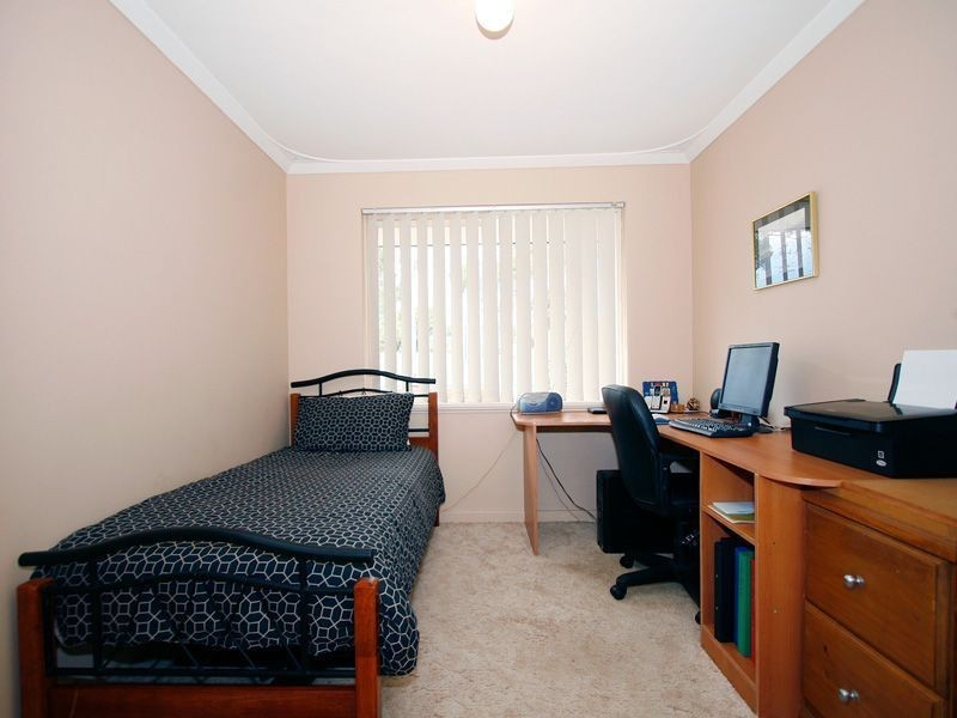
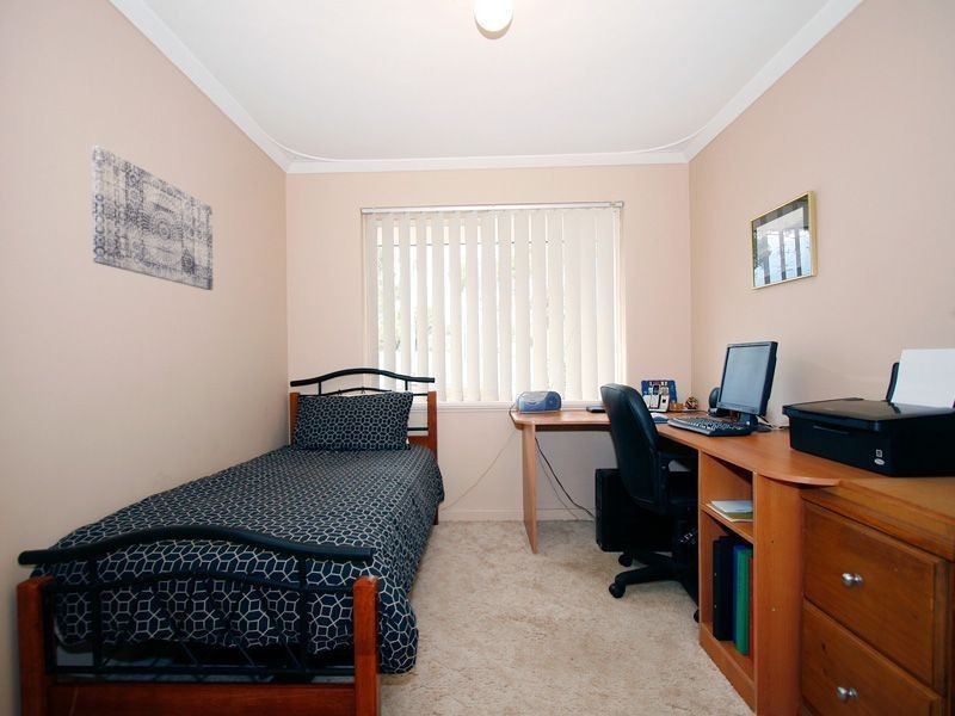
+ wall art (162, 230)
